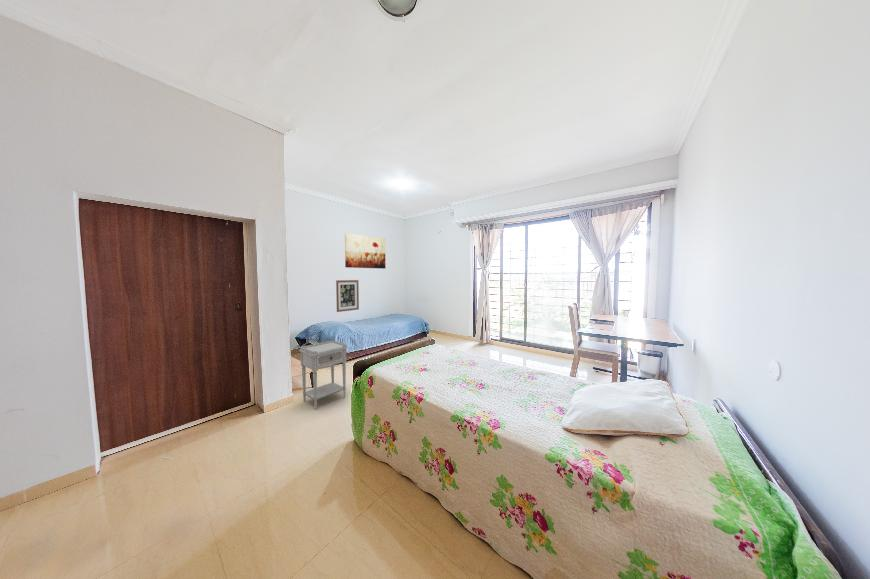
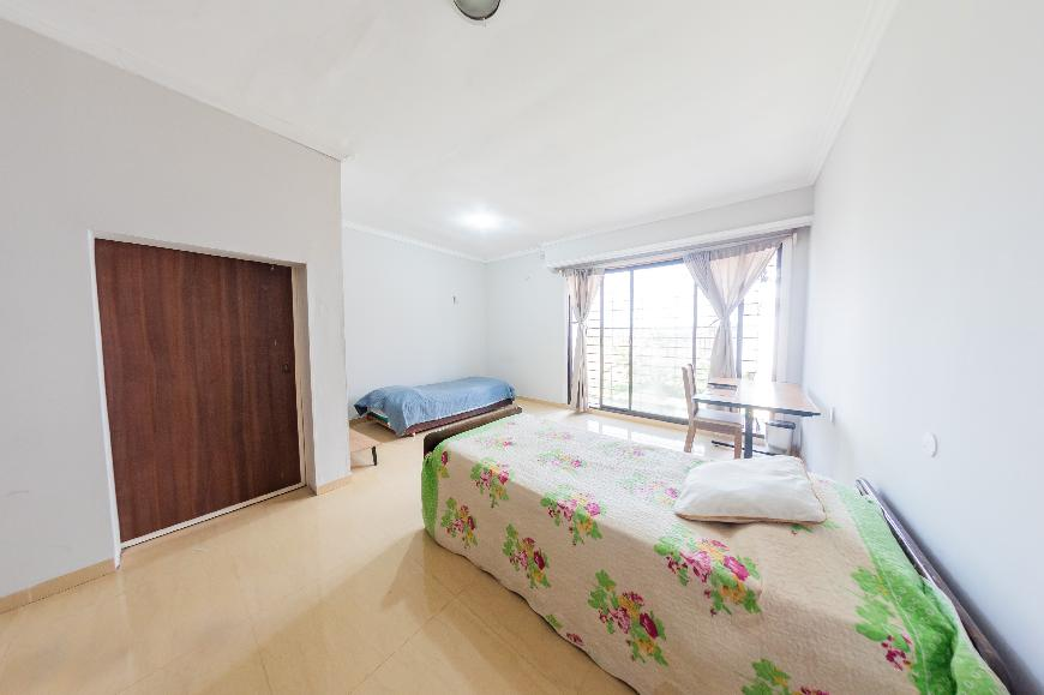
- nightstand (324, 367)
- wall art (366, 252)
- wall art (347, 295)
